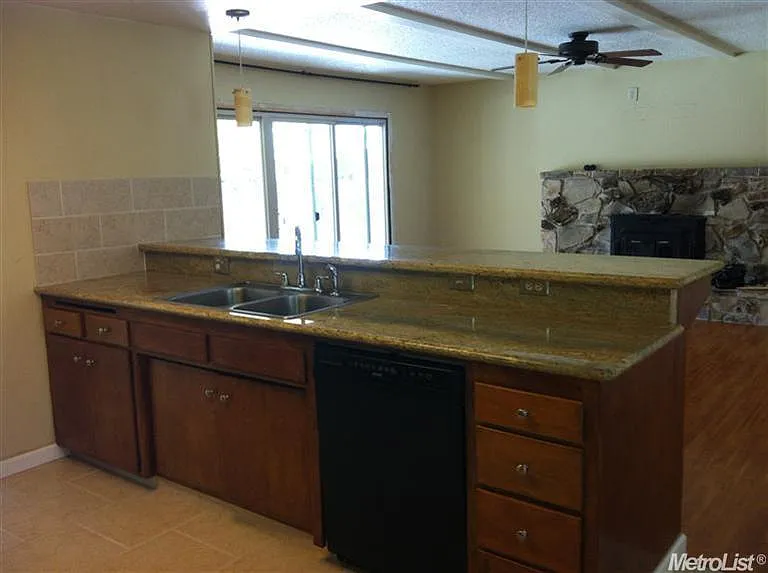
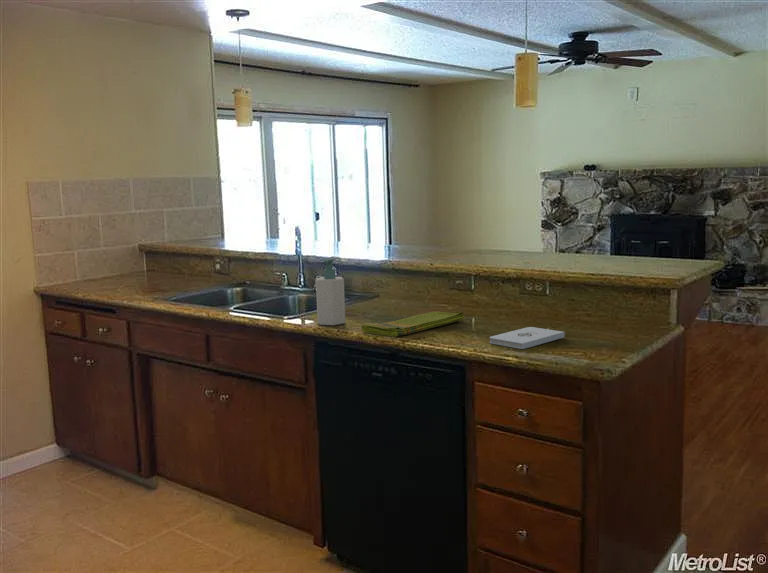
+ soap bottle (330, 291)
+ dish towel (414, 321)
+ notepad (526, 337)
